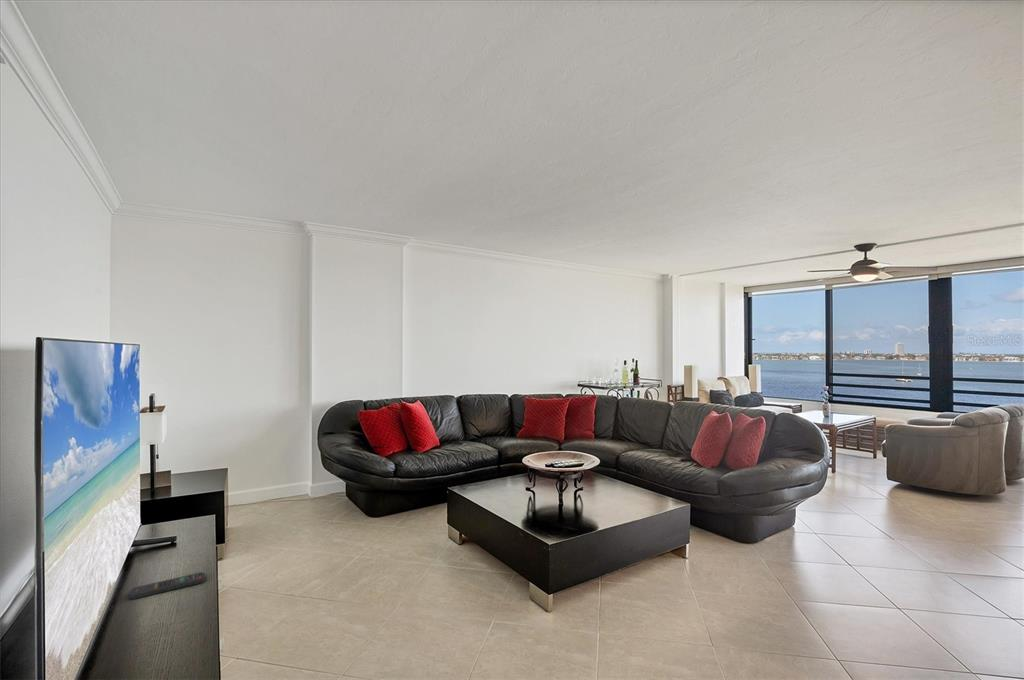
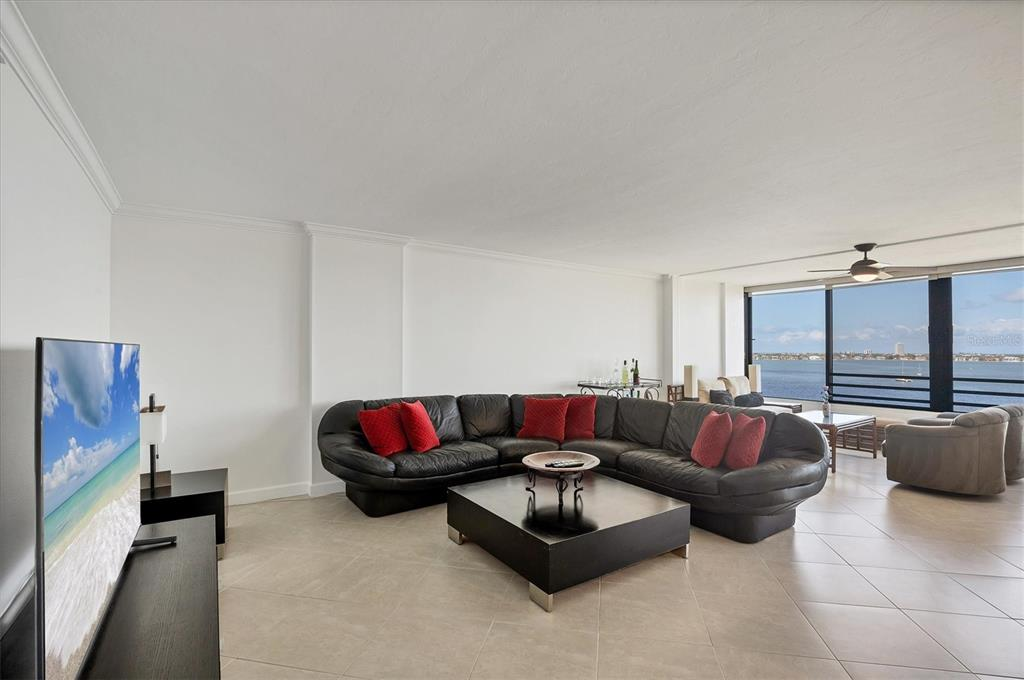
- remote control (168, 584)
